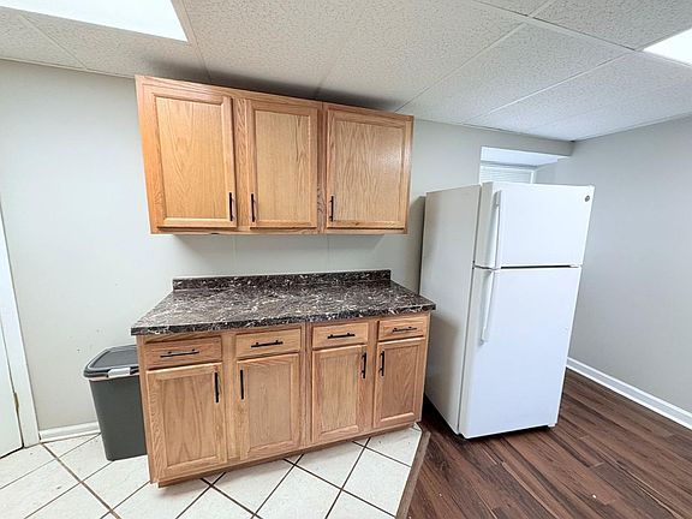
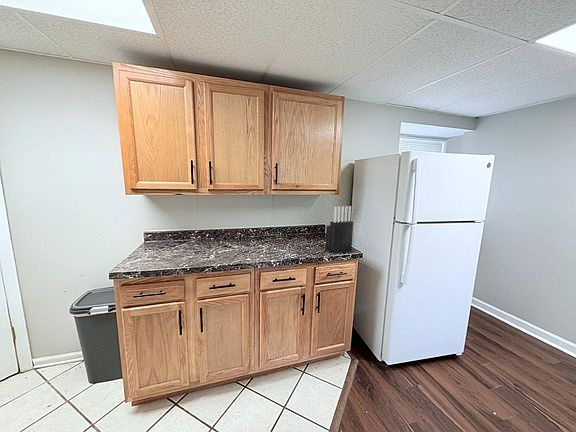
+ knife block (338, 228)
